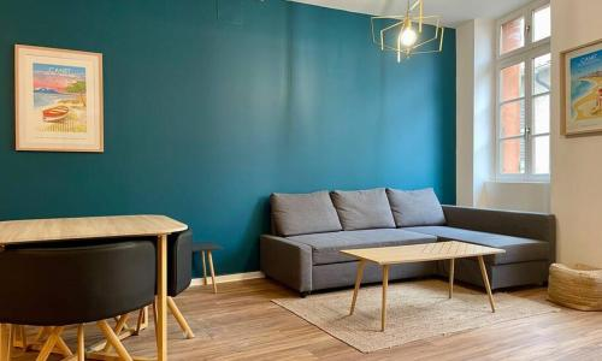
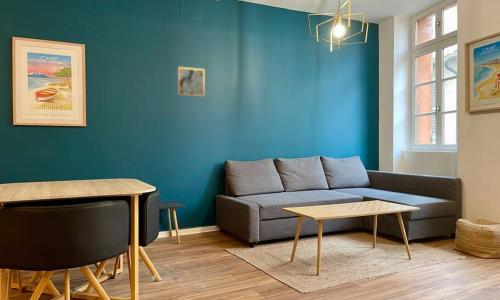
+ wall art (191, 81)
